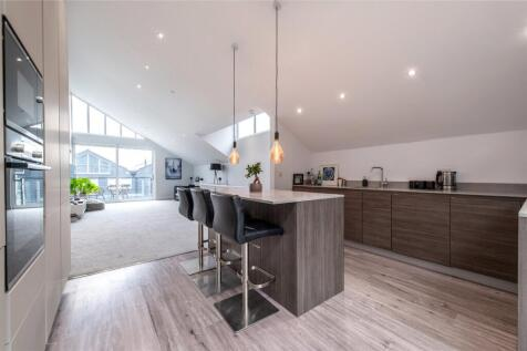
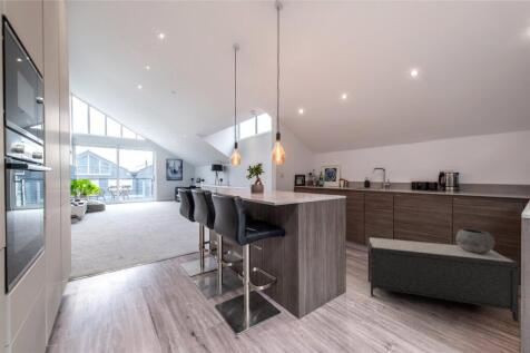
+ ceramic pot (474, 241)
+ bench (430, 272)
